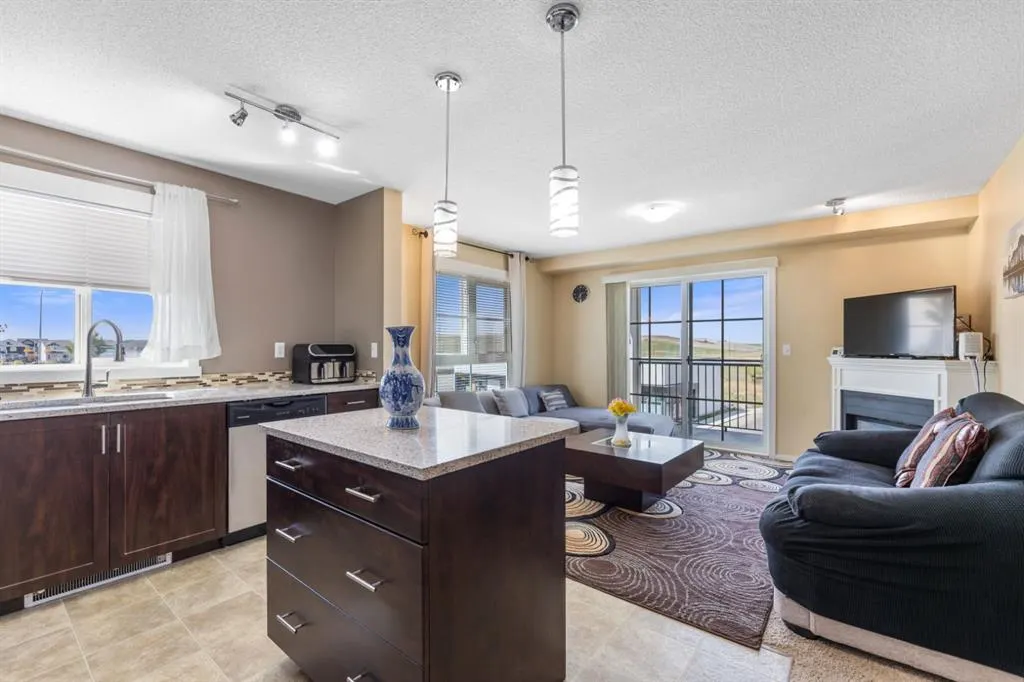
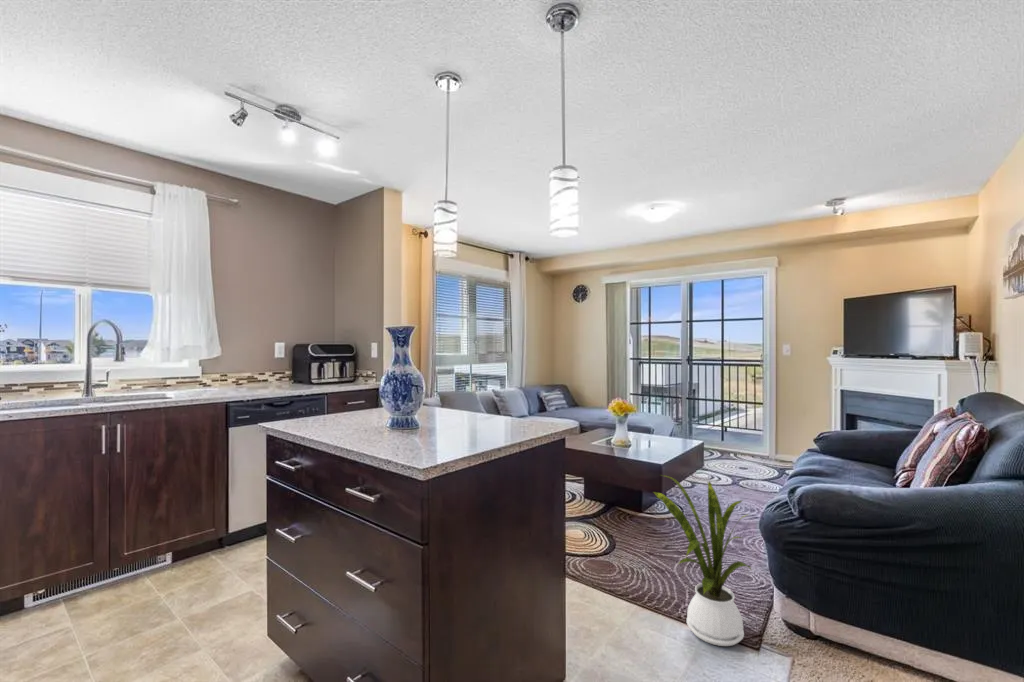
+ house plant (707, 551)
